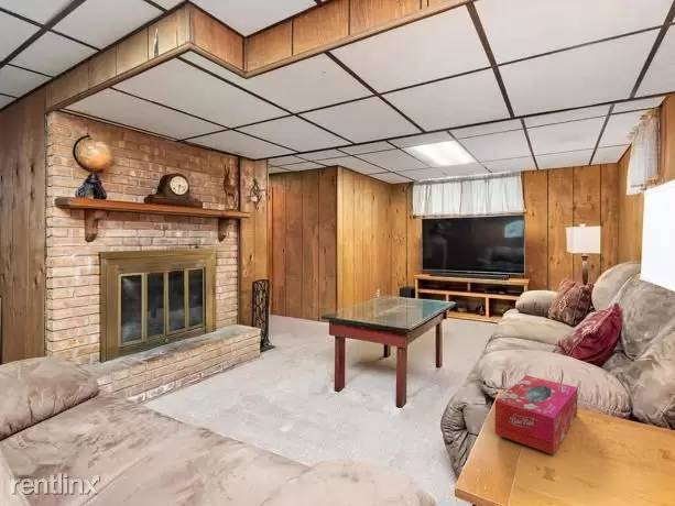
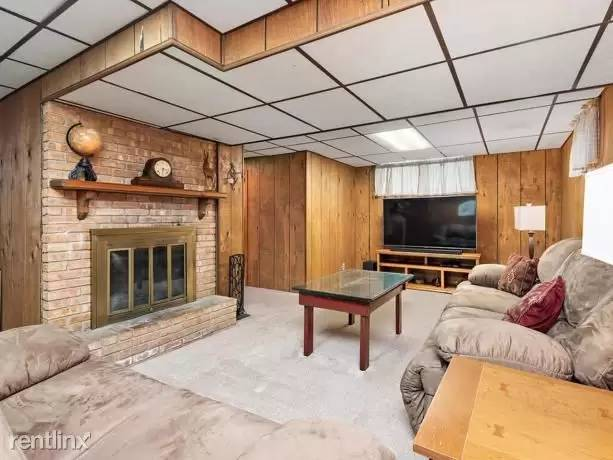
- tissue box (537, 409)
